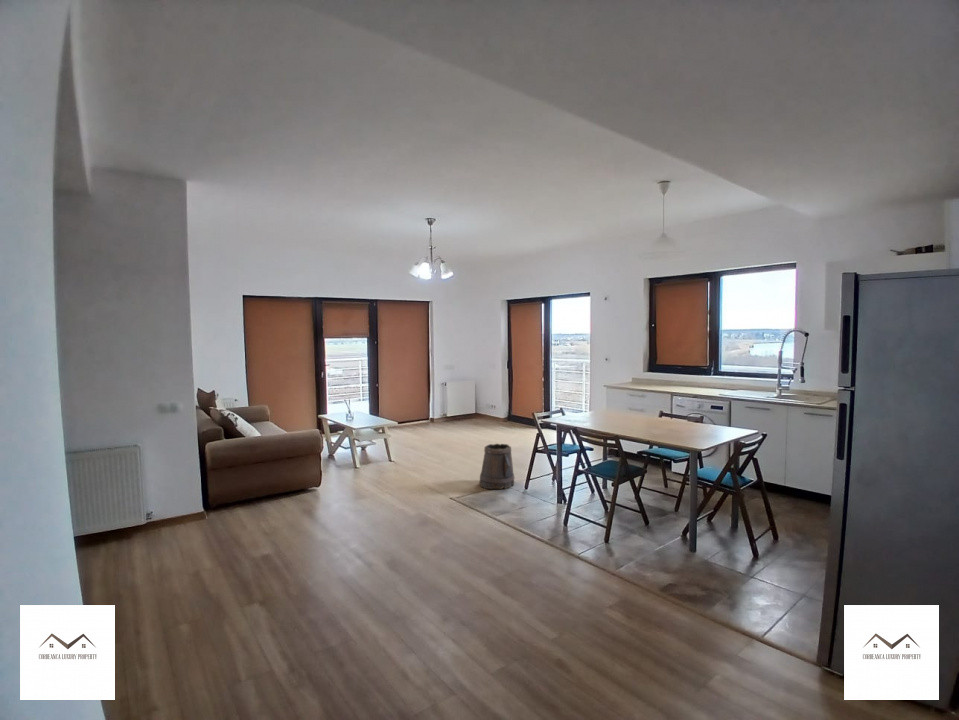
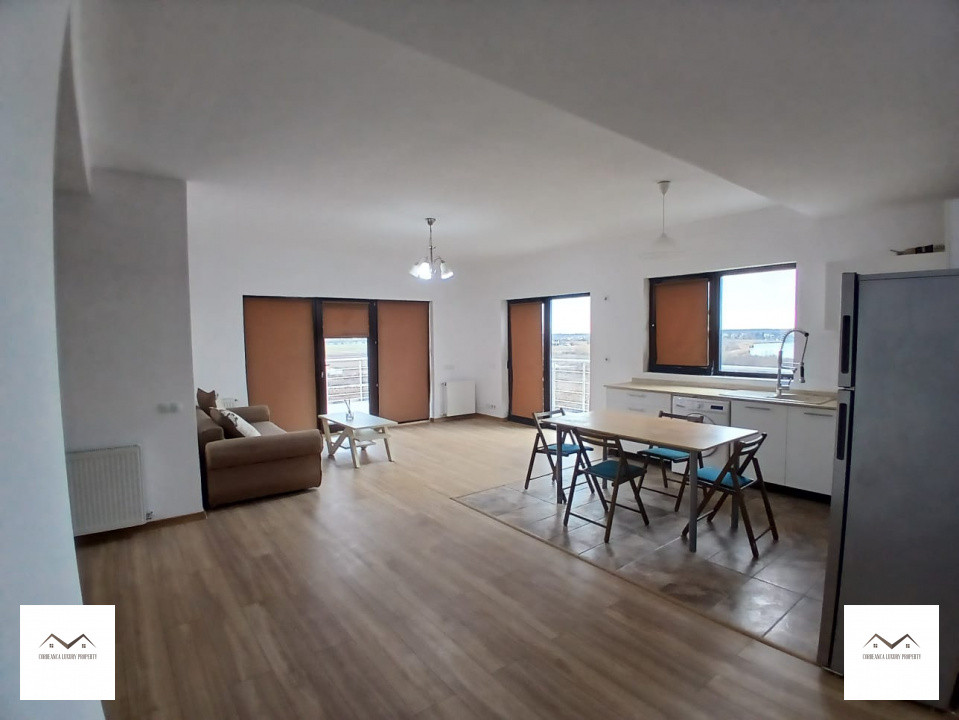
- bucket (497, 465)
